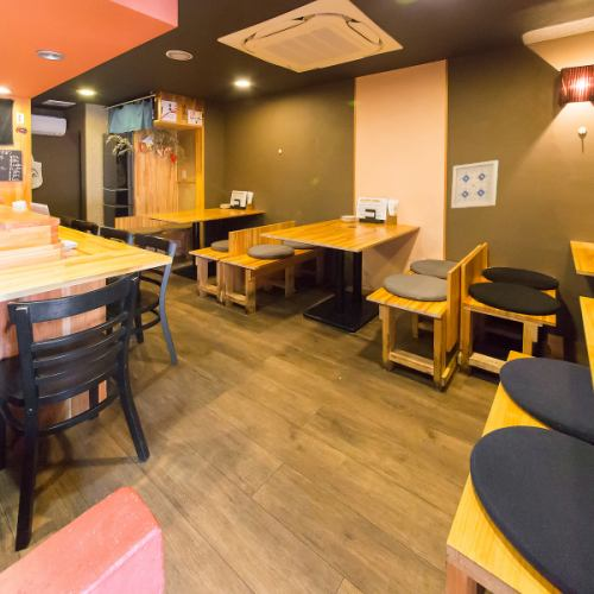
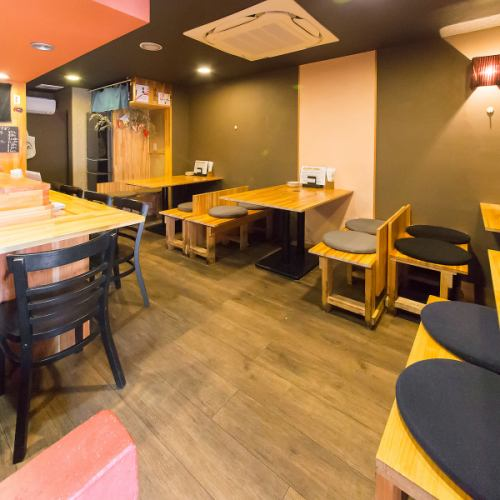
- wall art (473, 185)
